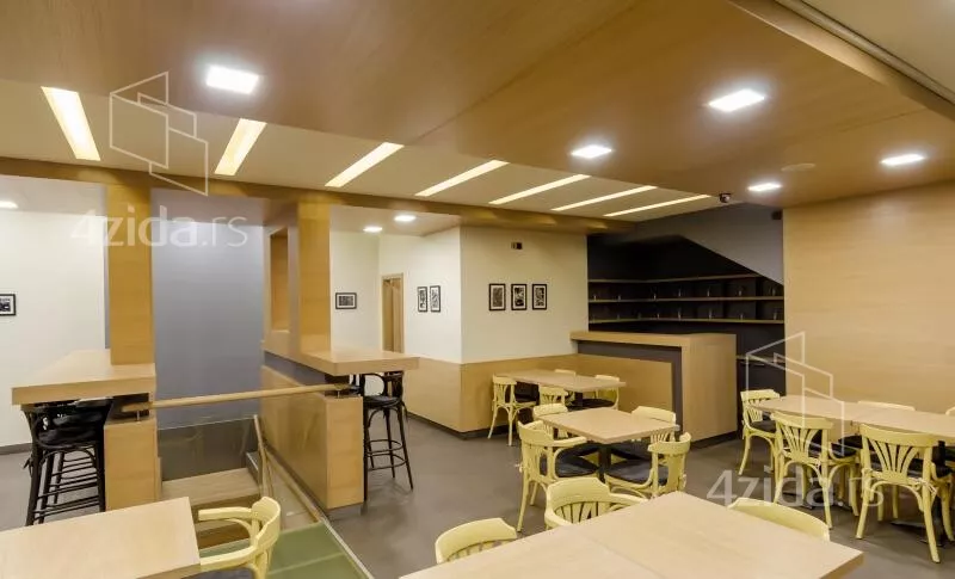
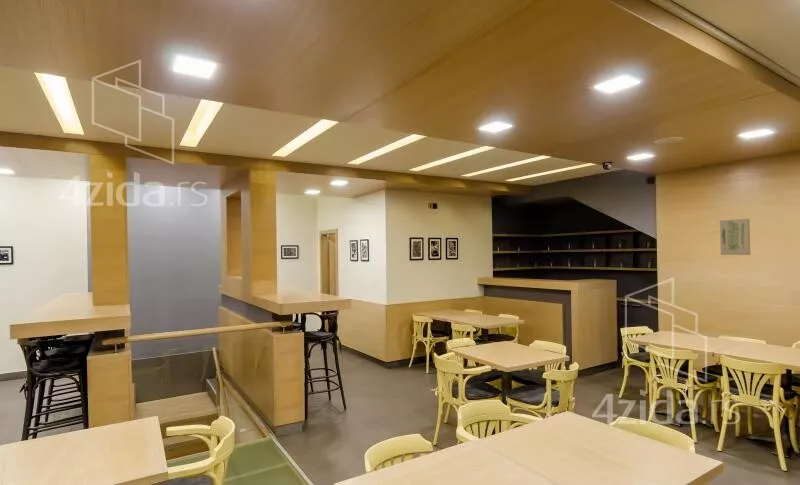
+ wall art (734, 237)
